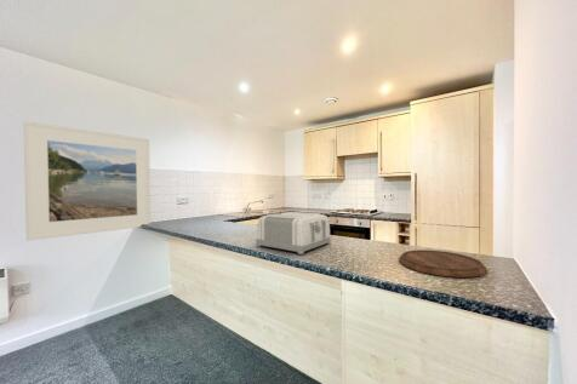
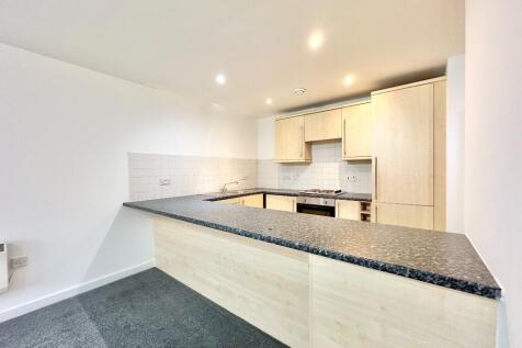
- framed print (97, 182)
- toaster (296, 229)
- cutting board (439, 260)
